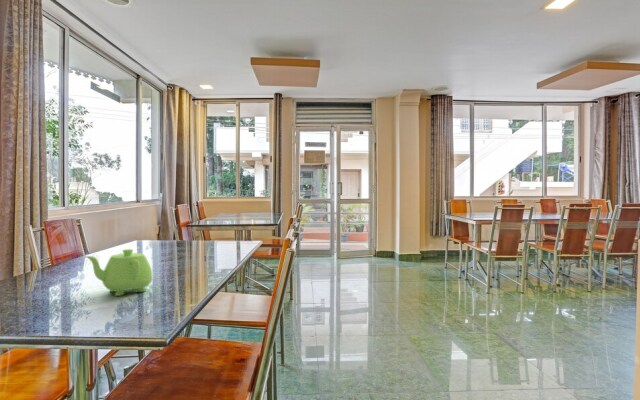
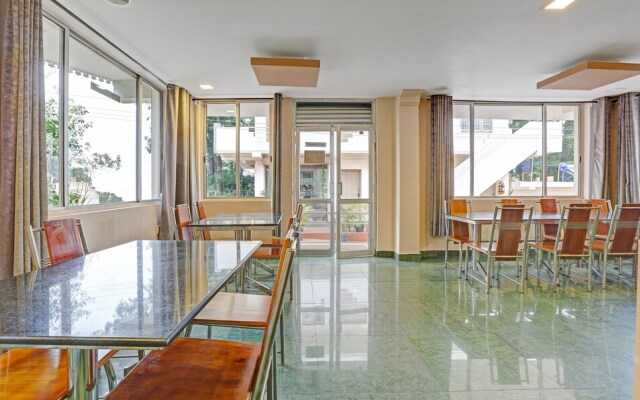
- teapot (119, 271)
